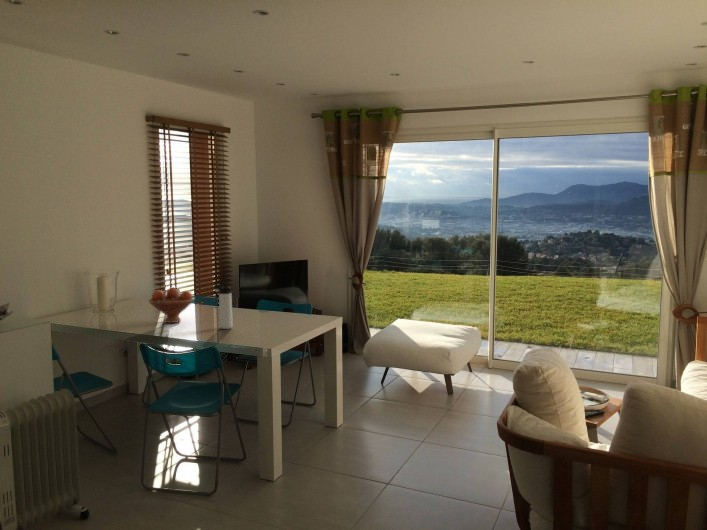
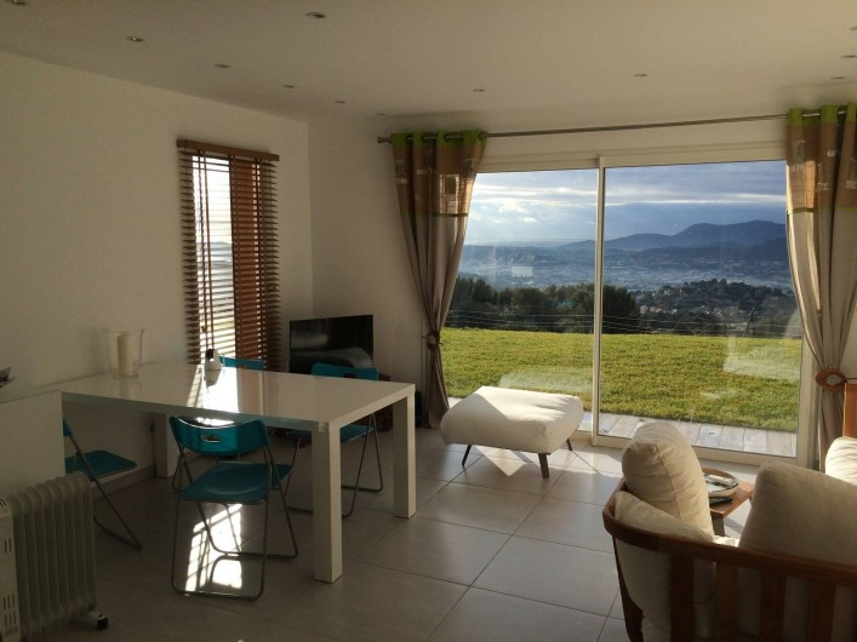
- thermos bottle (222, 306)
- fruit bowl (171, 305)
